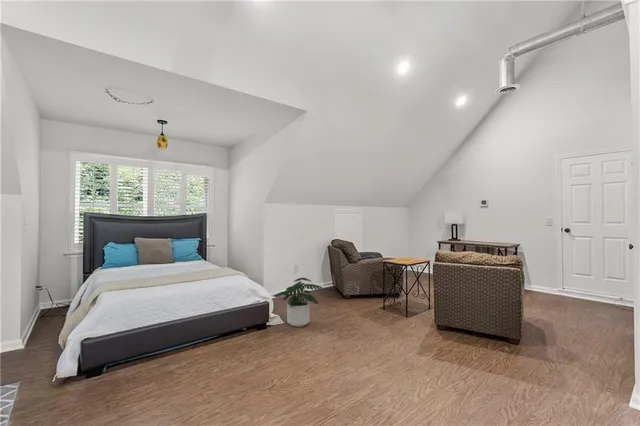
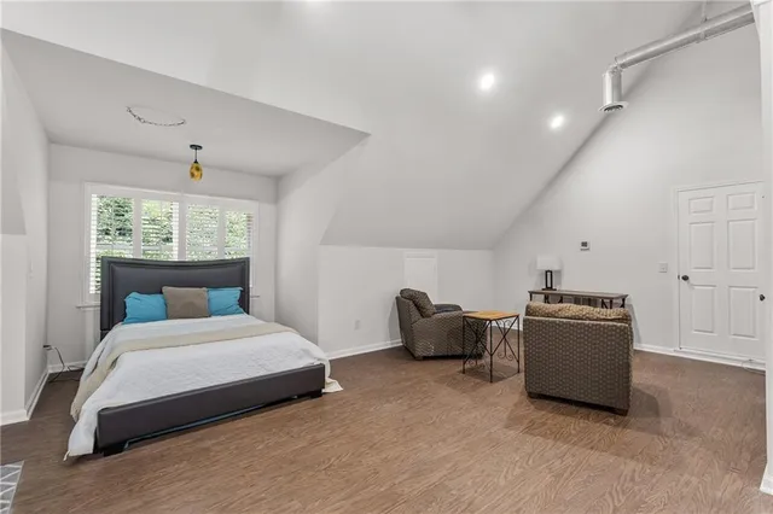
- potted plant (298, 302)
